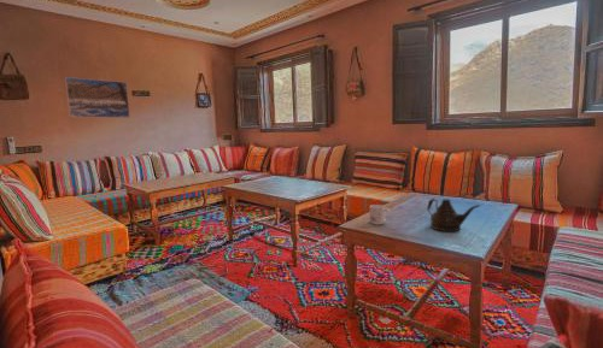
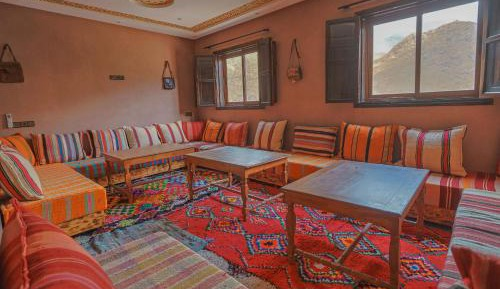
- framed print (99, 99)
- teapot (451, 214)
- mug (380, 214)
